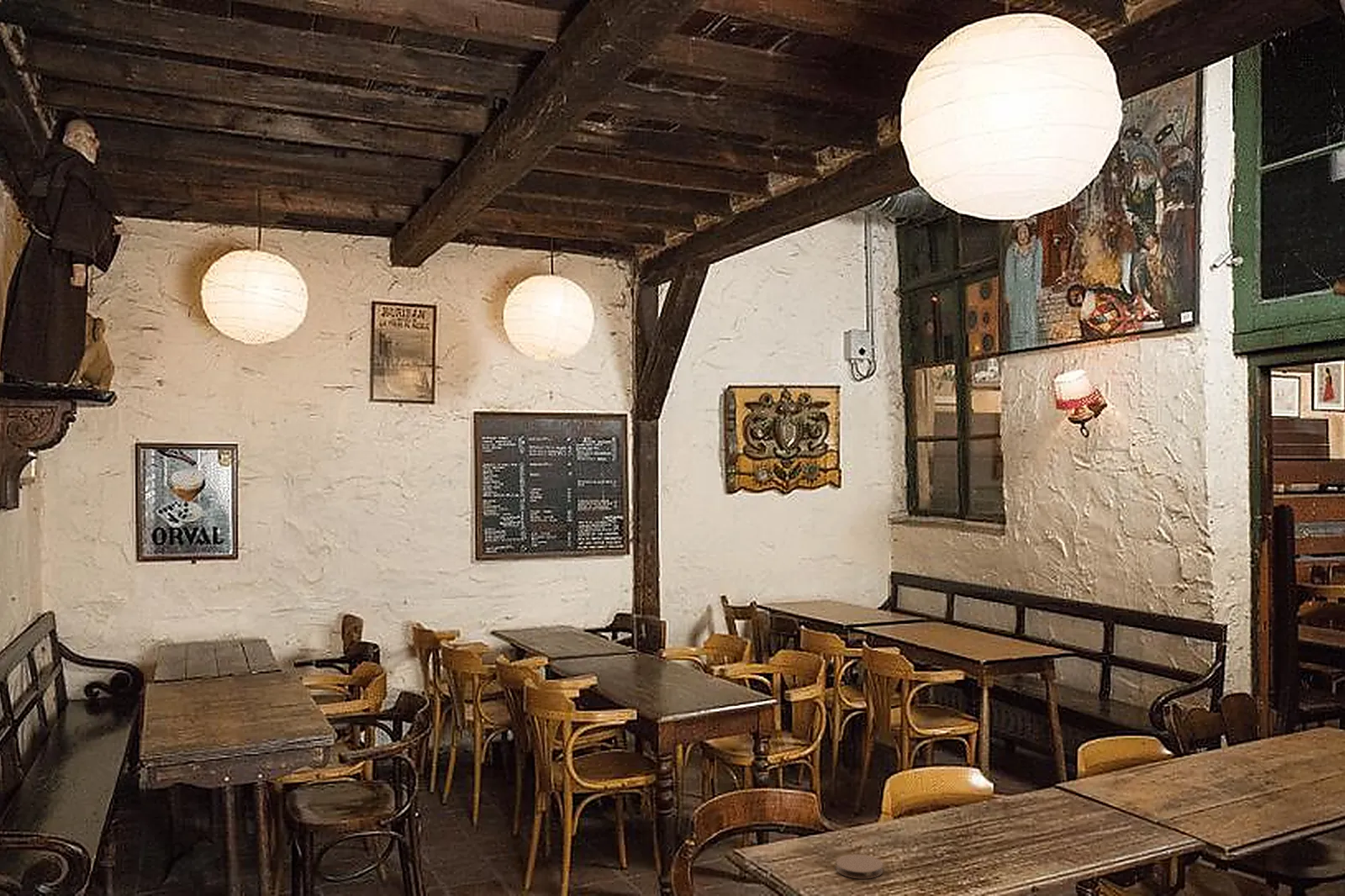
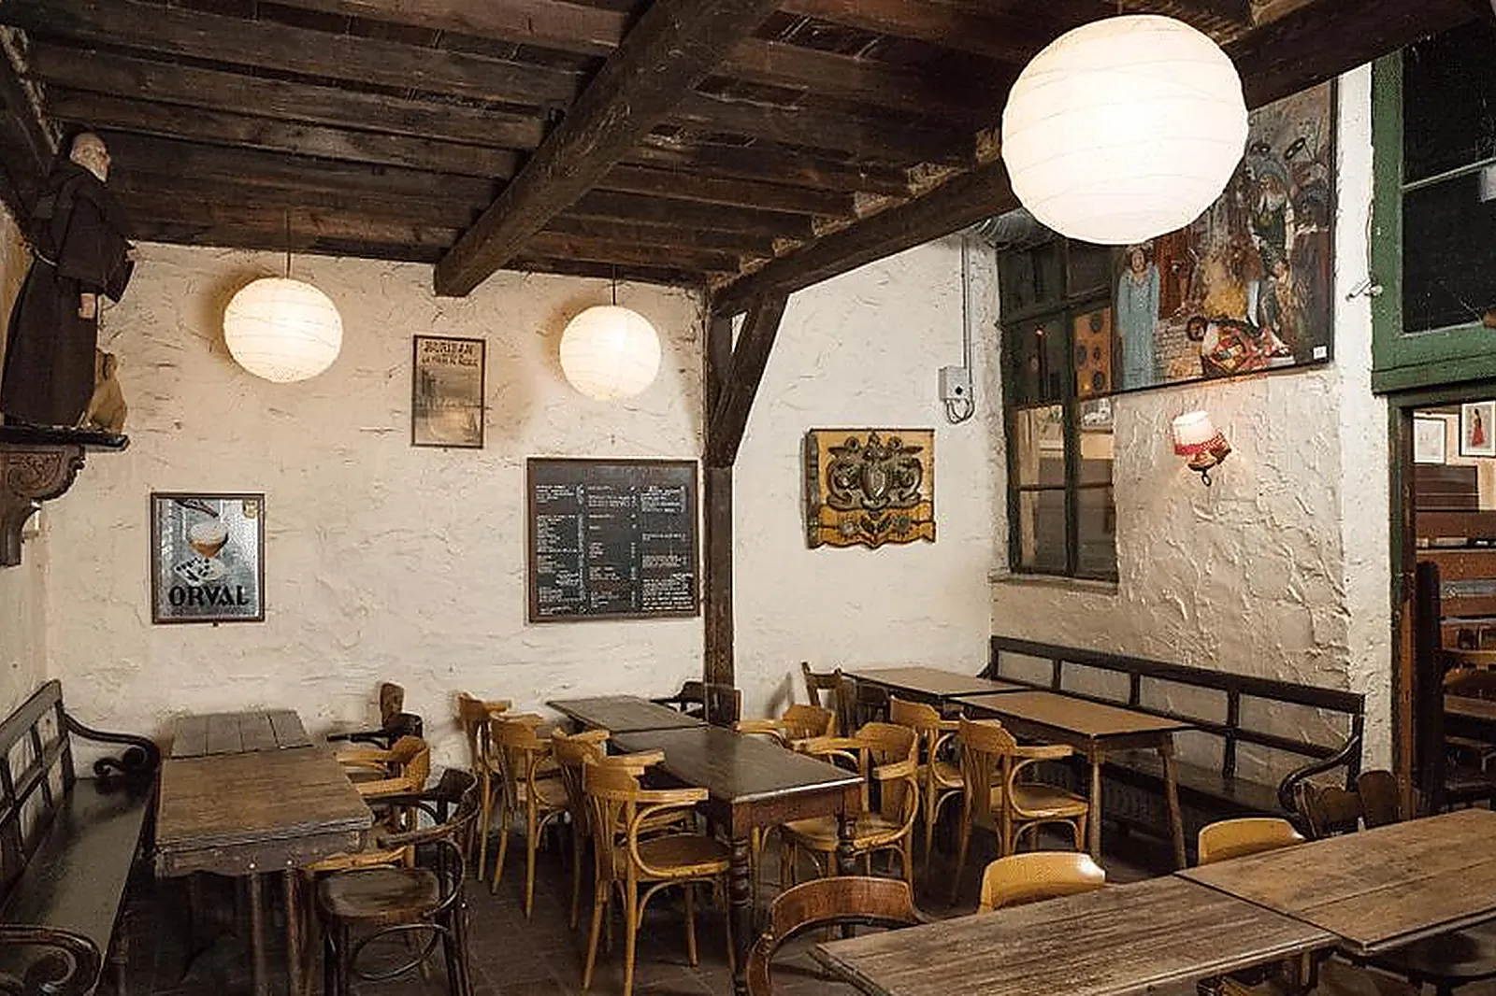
- coaster (859, 866)
